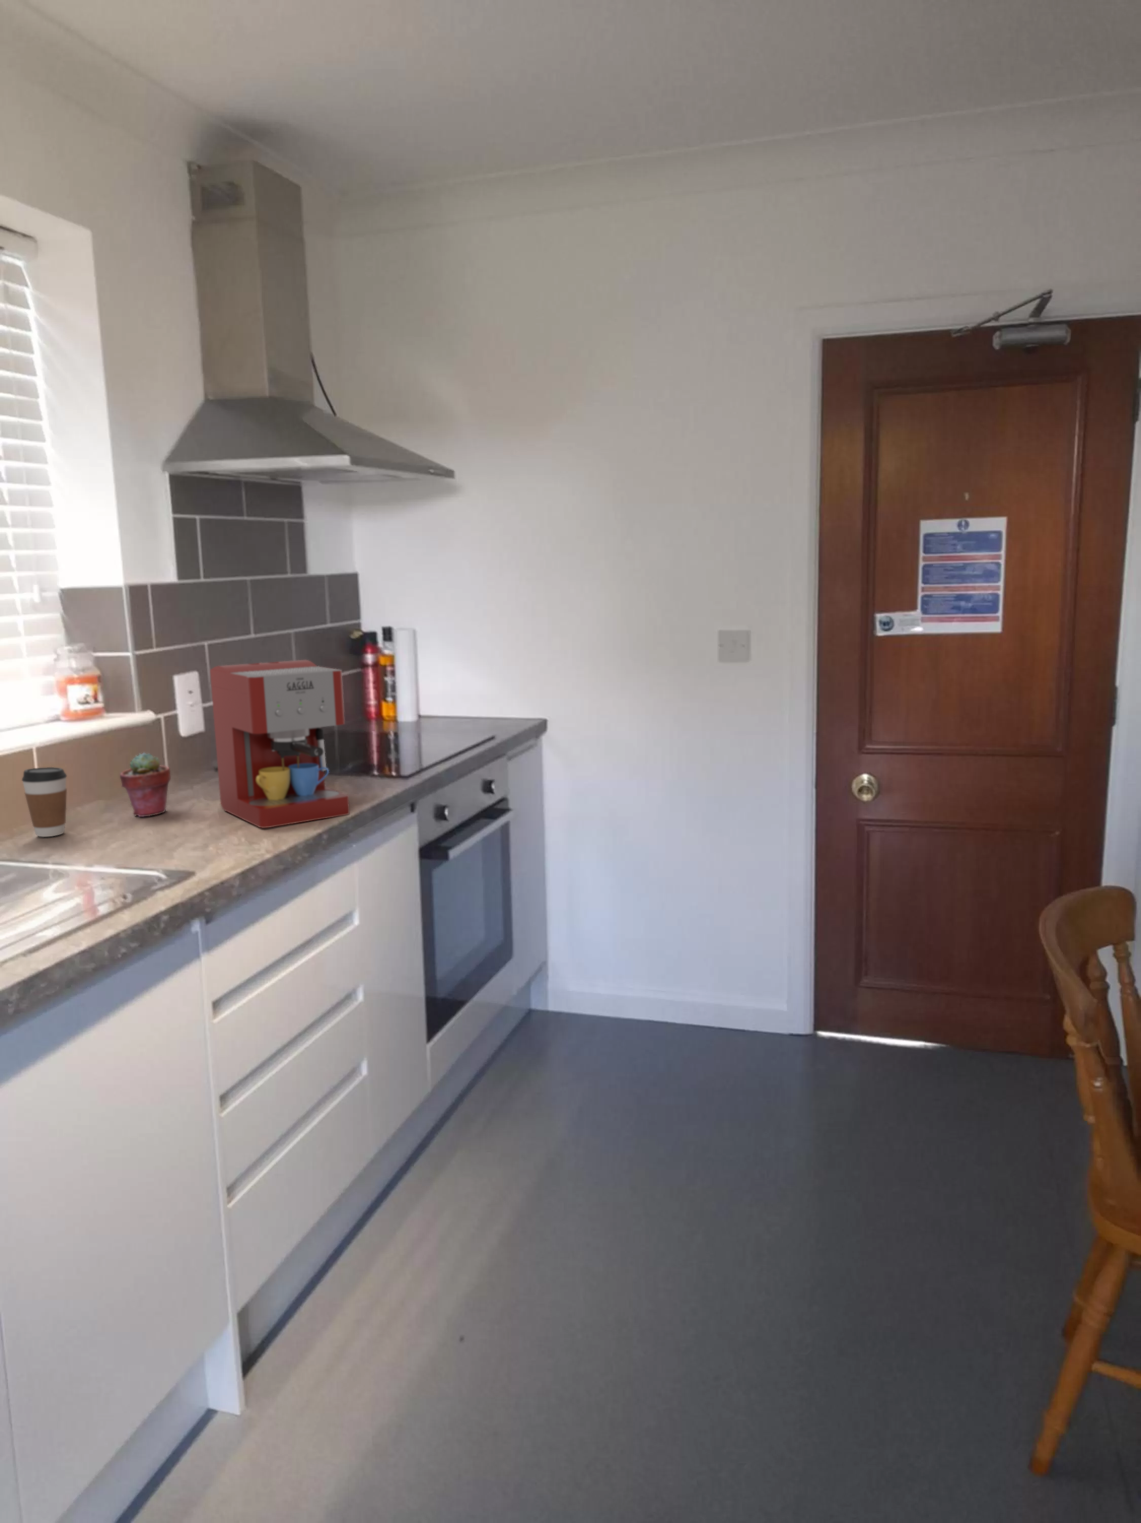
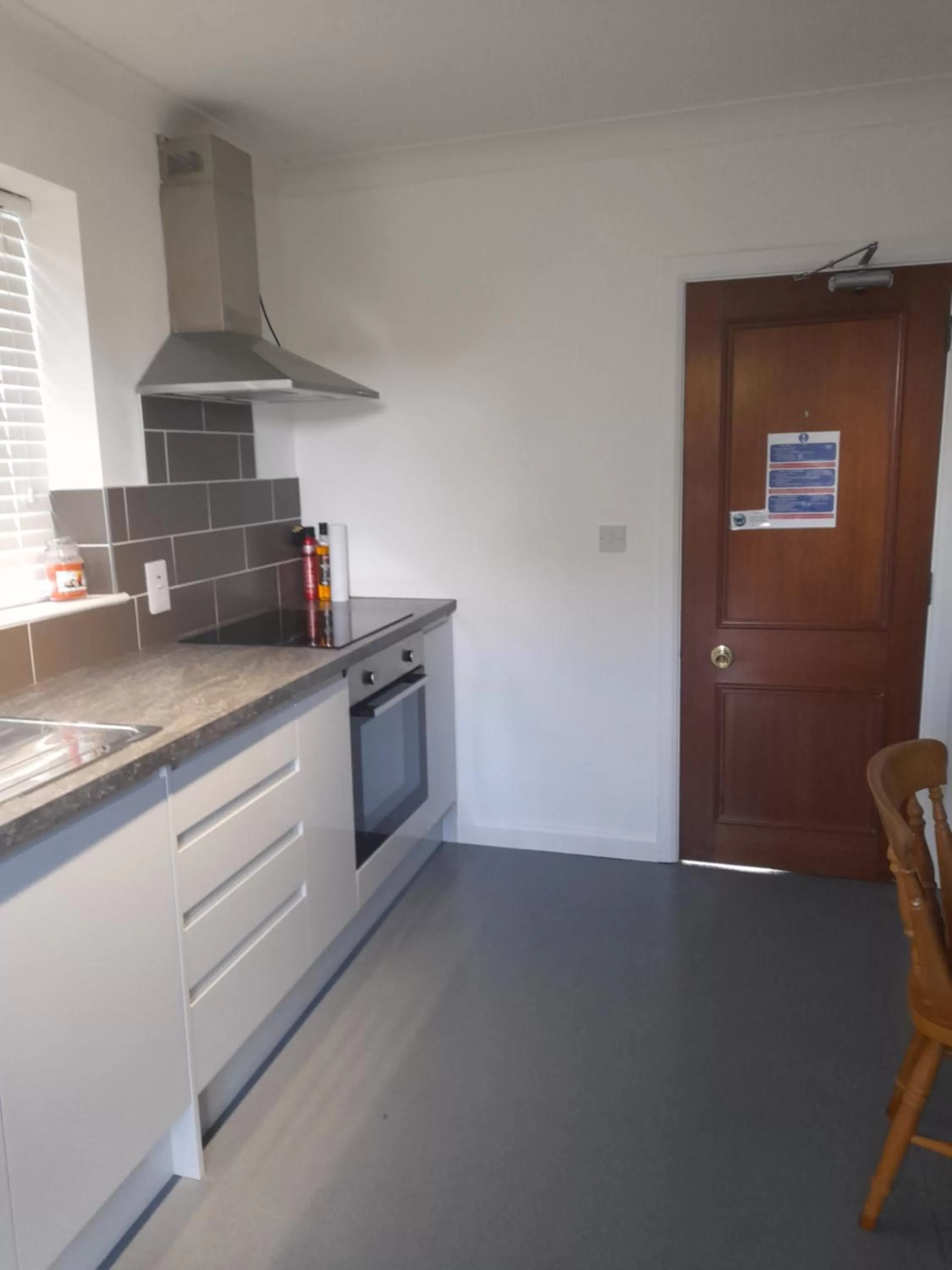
- potted succulent (146, 782)
- coffee cup (47, 801)
- coffee maker (279, 739)
